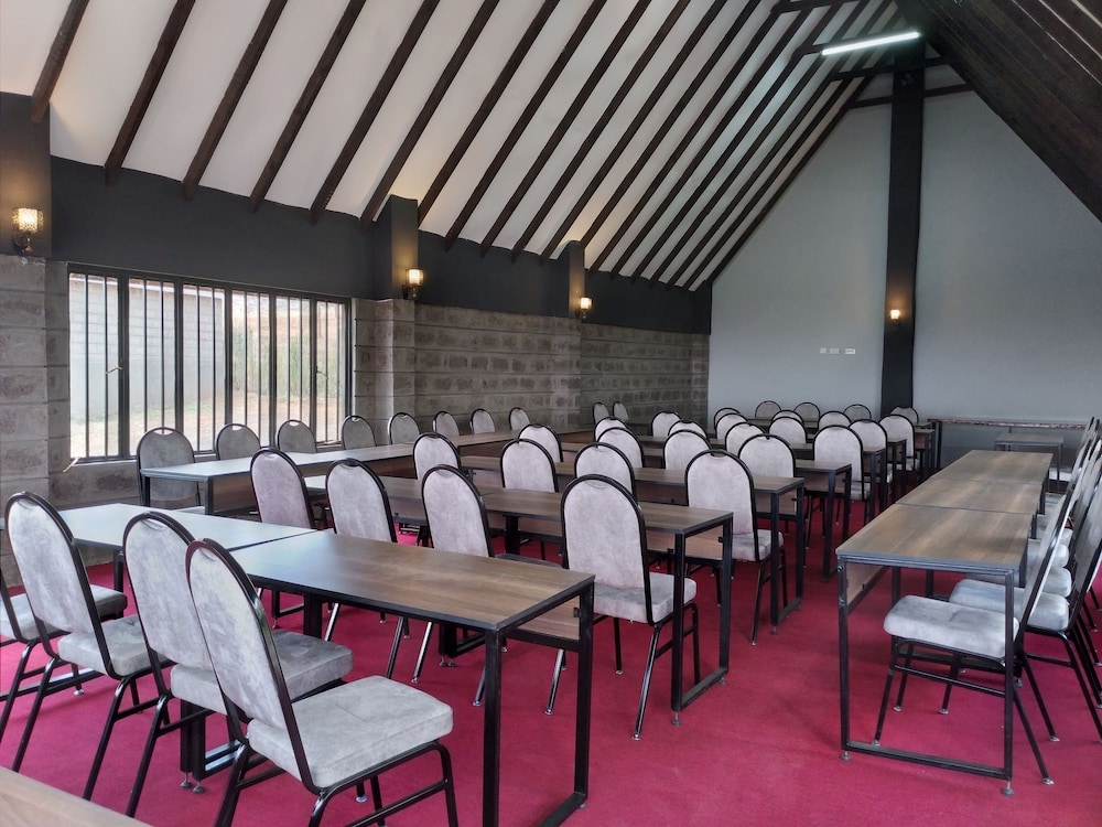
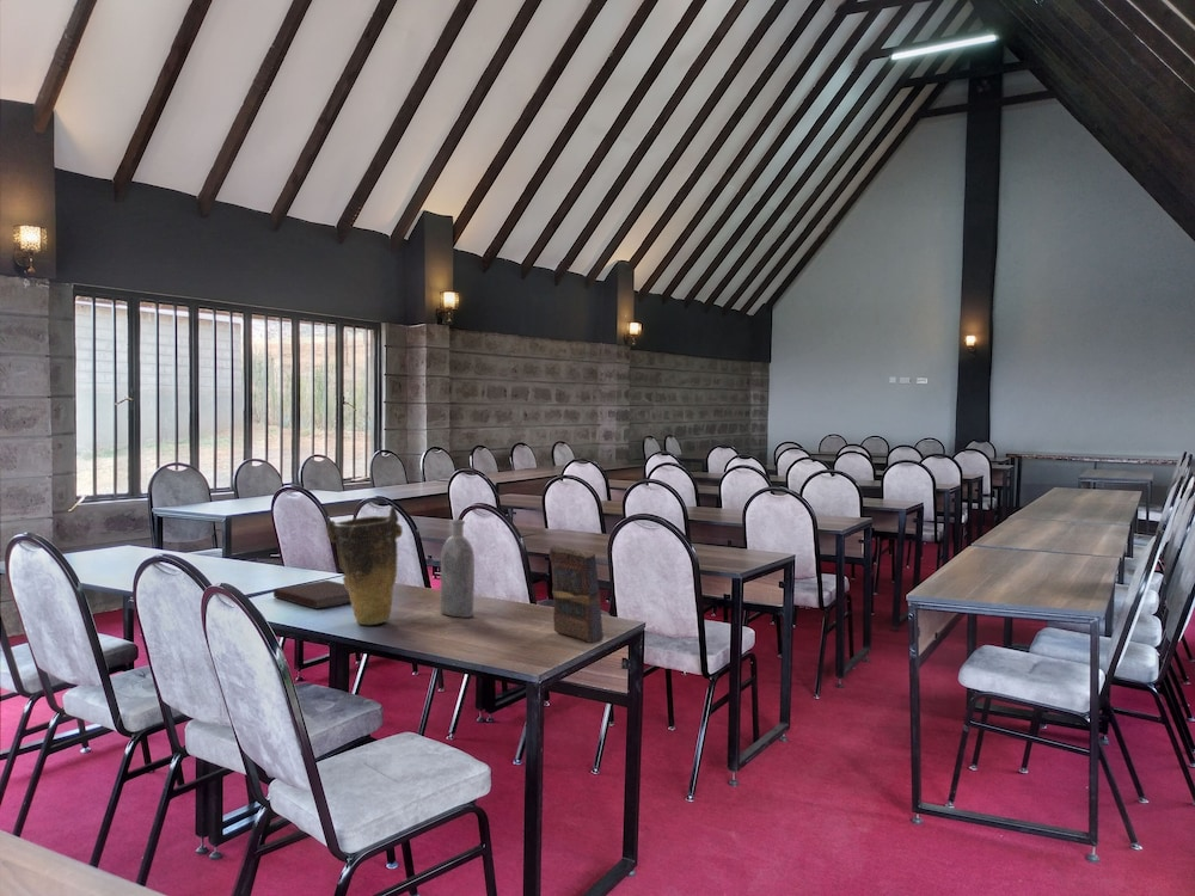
+ notebook (321, 594)
+ book (574, 591)
+ bottle (456, 566)
+ vase (364, 564)
